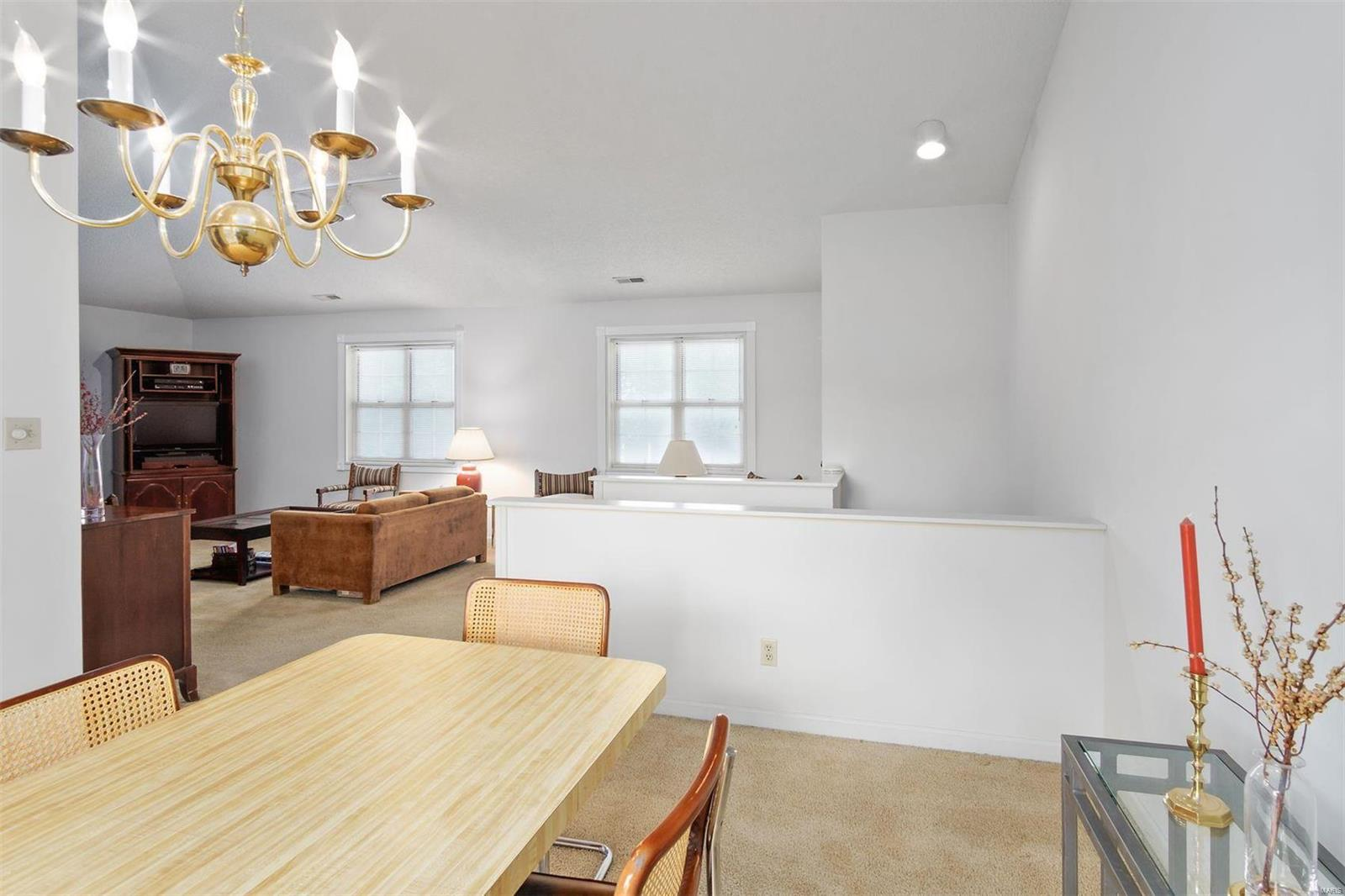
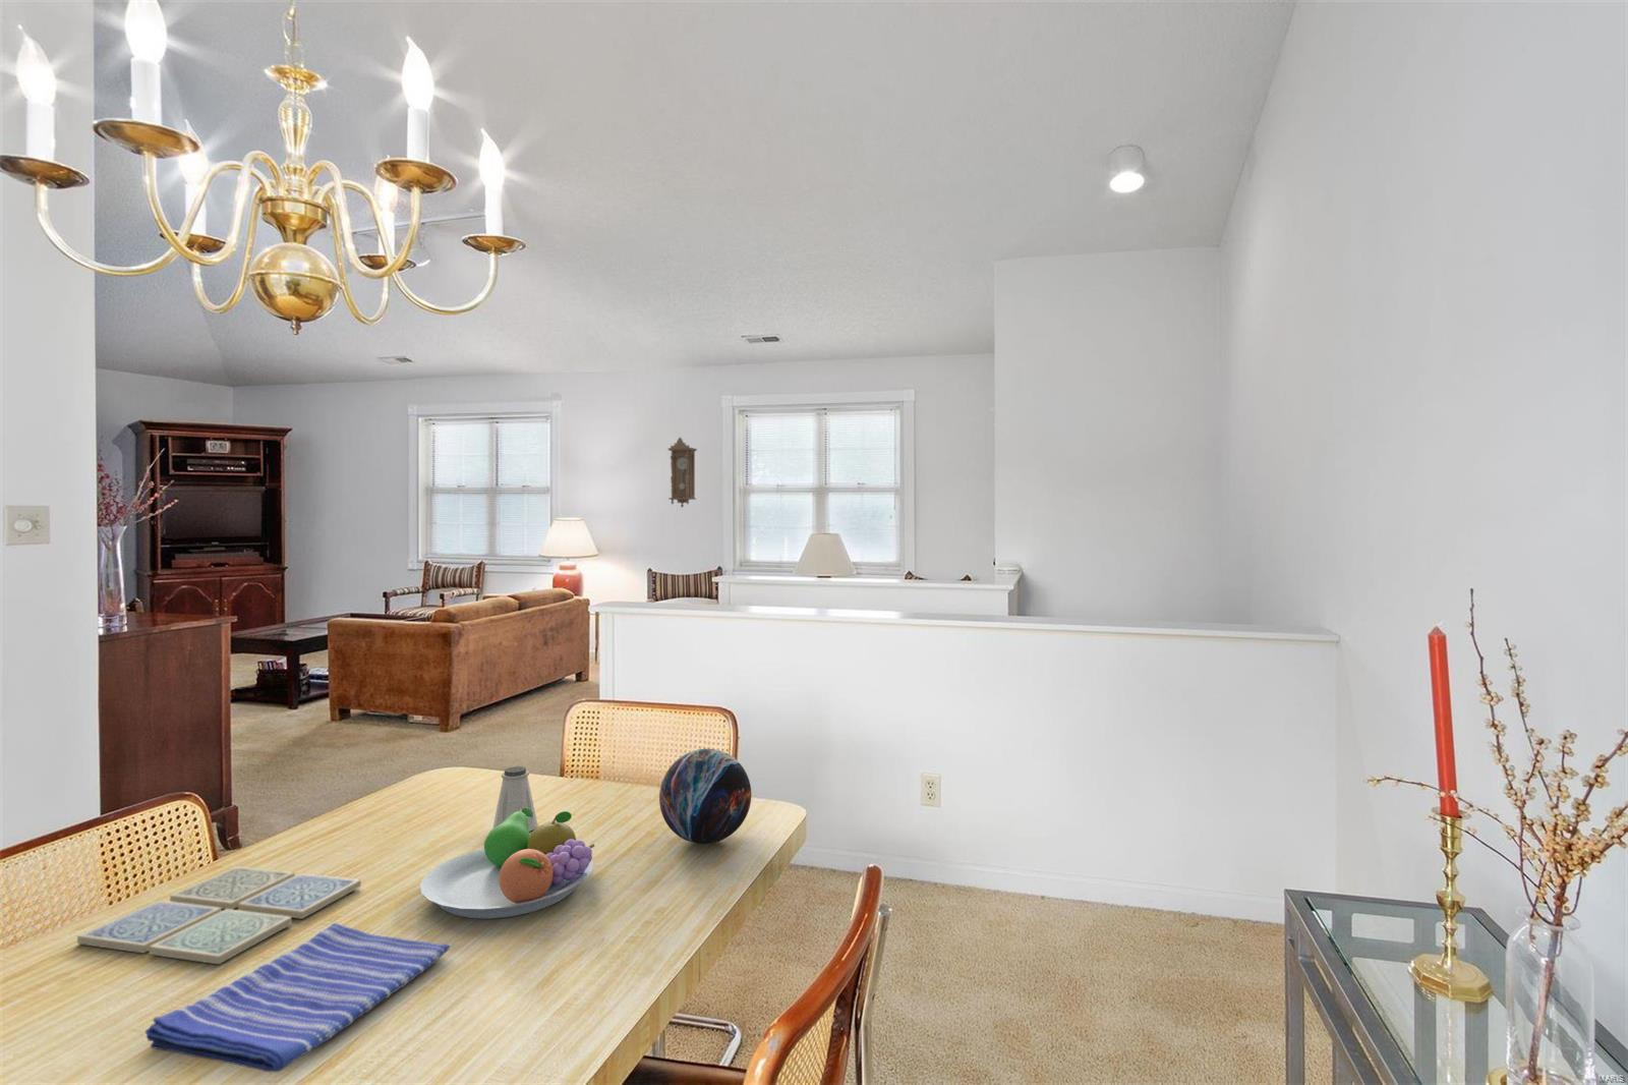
+ decorative orb (706, 794)
+ drink coaster (229, 909)
+ saltshaker (514, 798)
+ fruit bowl (513, 854)
+ pendulum clock (681, 472)
+ dish towel (310, 984)
